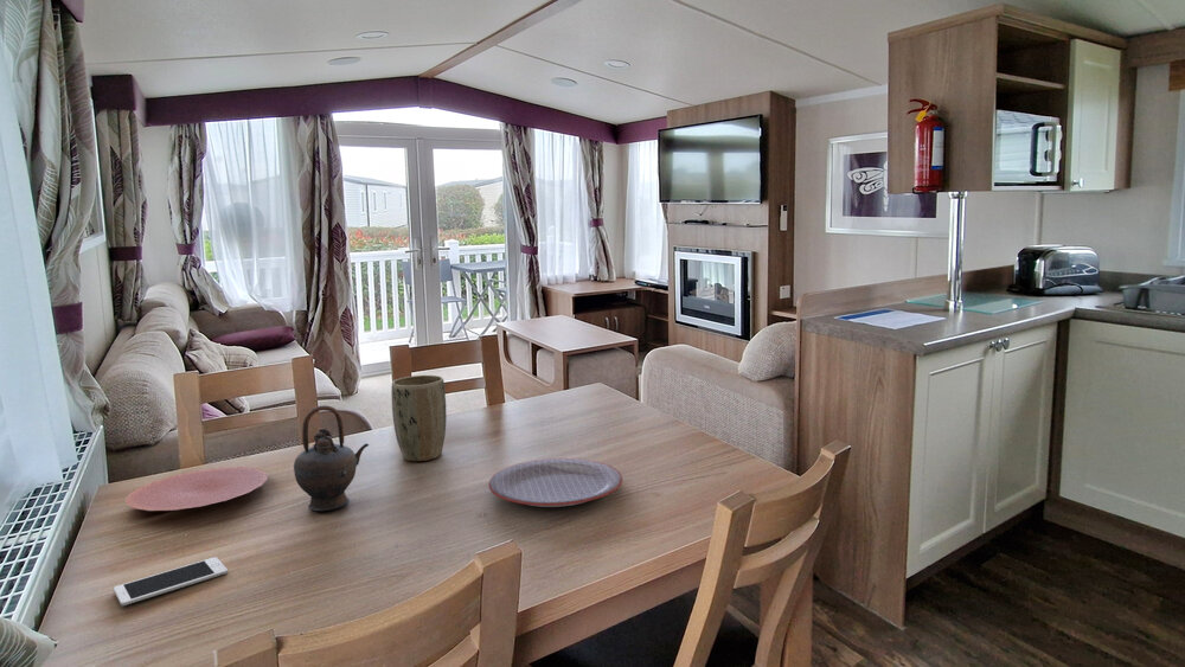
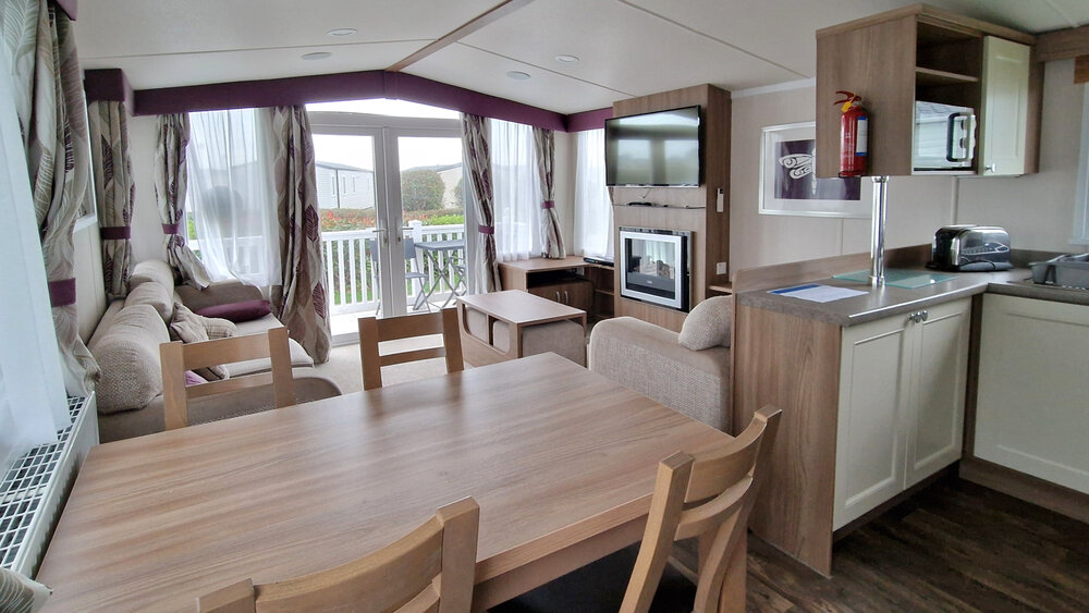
- plate (556, 483)
- cell phone (172, 579)
- teapot (332, 455)
- plant pot (419, 417)
- plate (200, 492)
